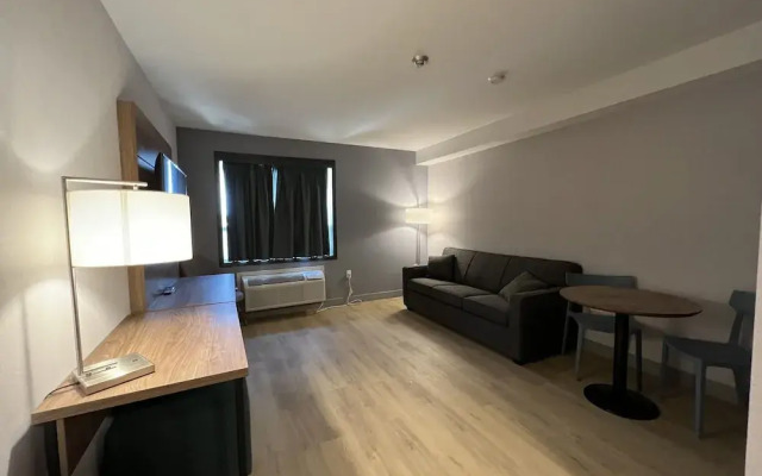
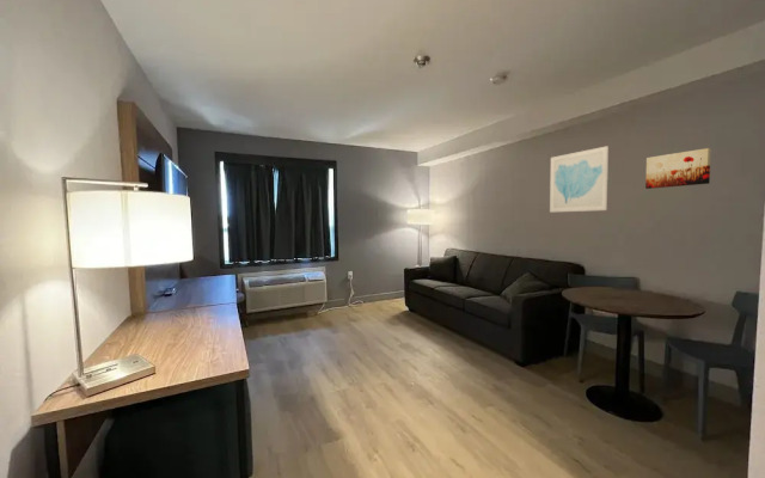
+ wall art (675, 170)
+ wall art (576, 182)
